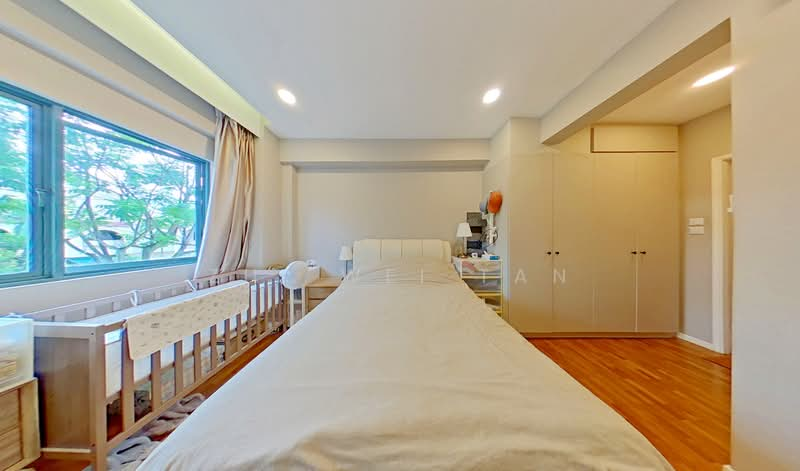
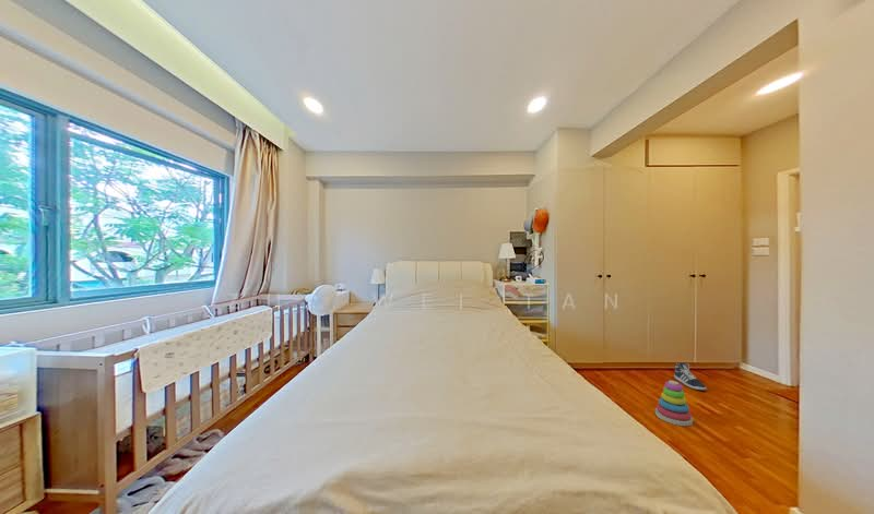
+ stacking toy (673, 399)
+ sneaker (688, 374)
